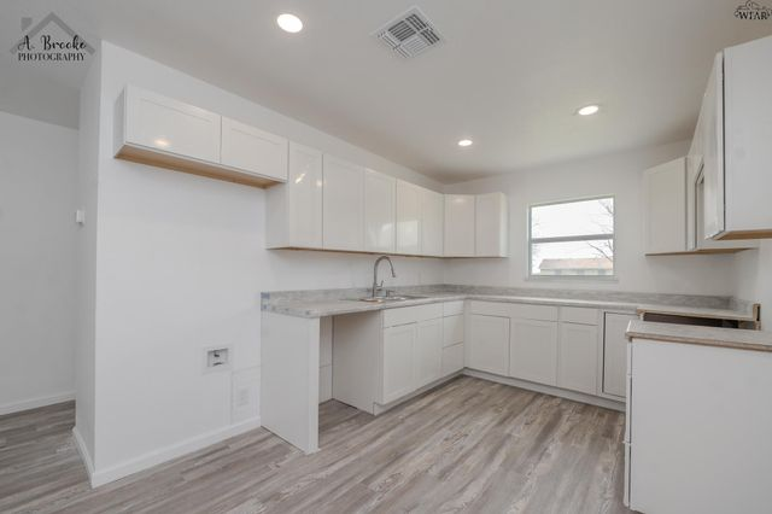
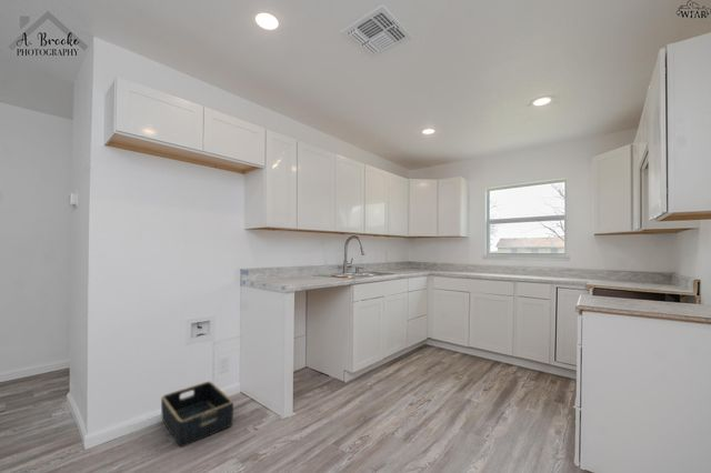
+ basket (197, 411)
